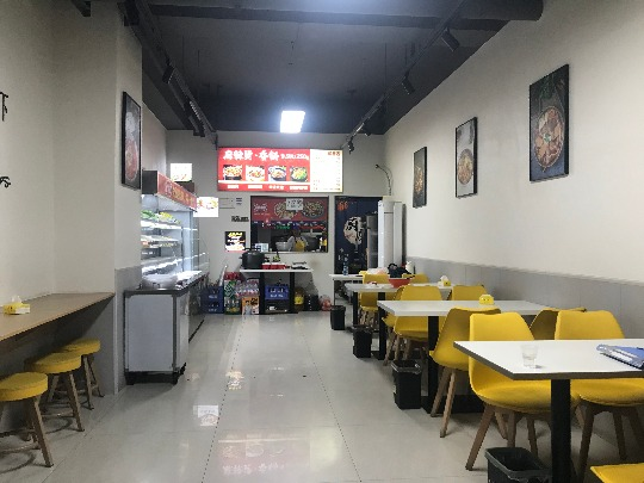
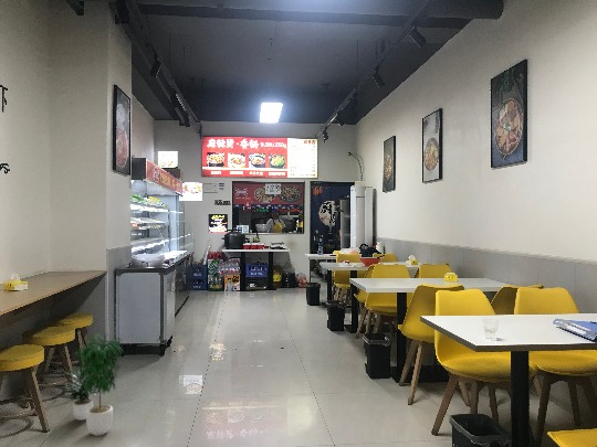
+ potted plant (93, 375)
